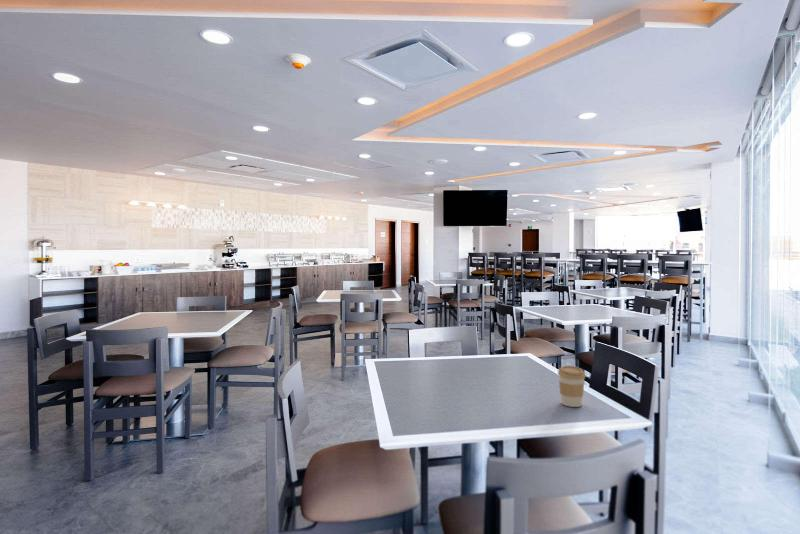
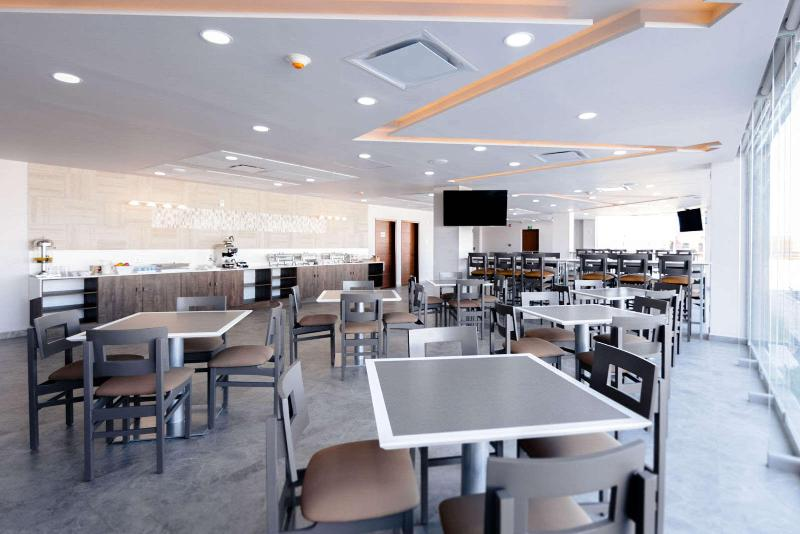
- coffee cup (571, 385)
